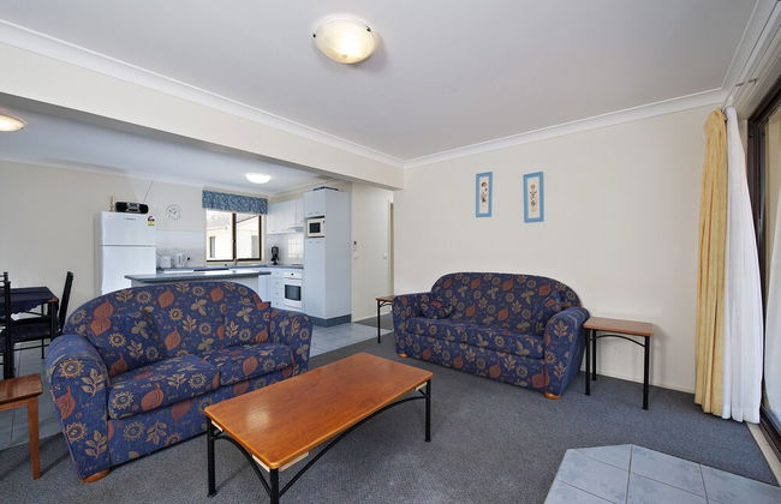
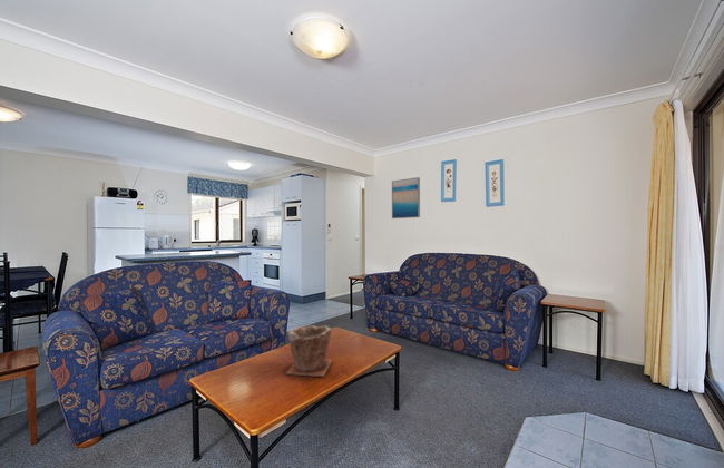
+ wall art (404, 198)
+ plant pot (310, 348)
